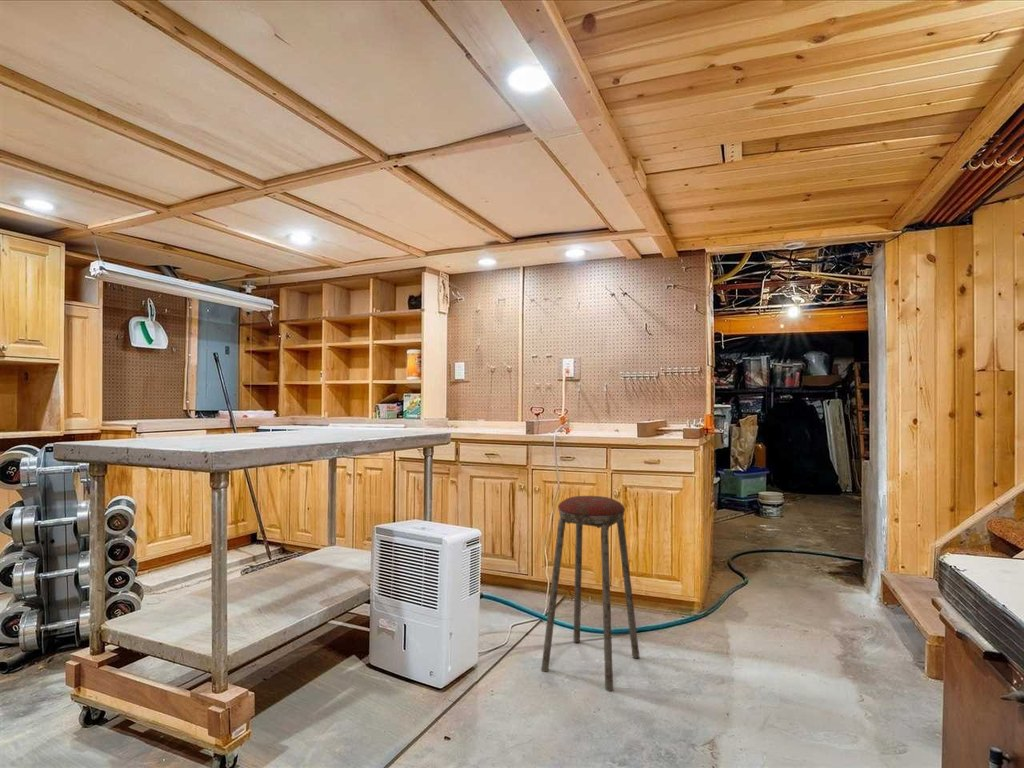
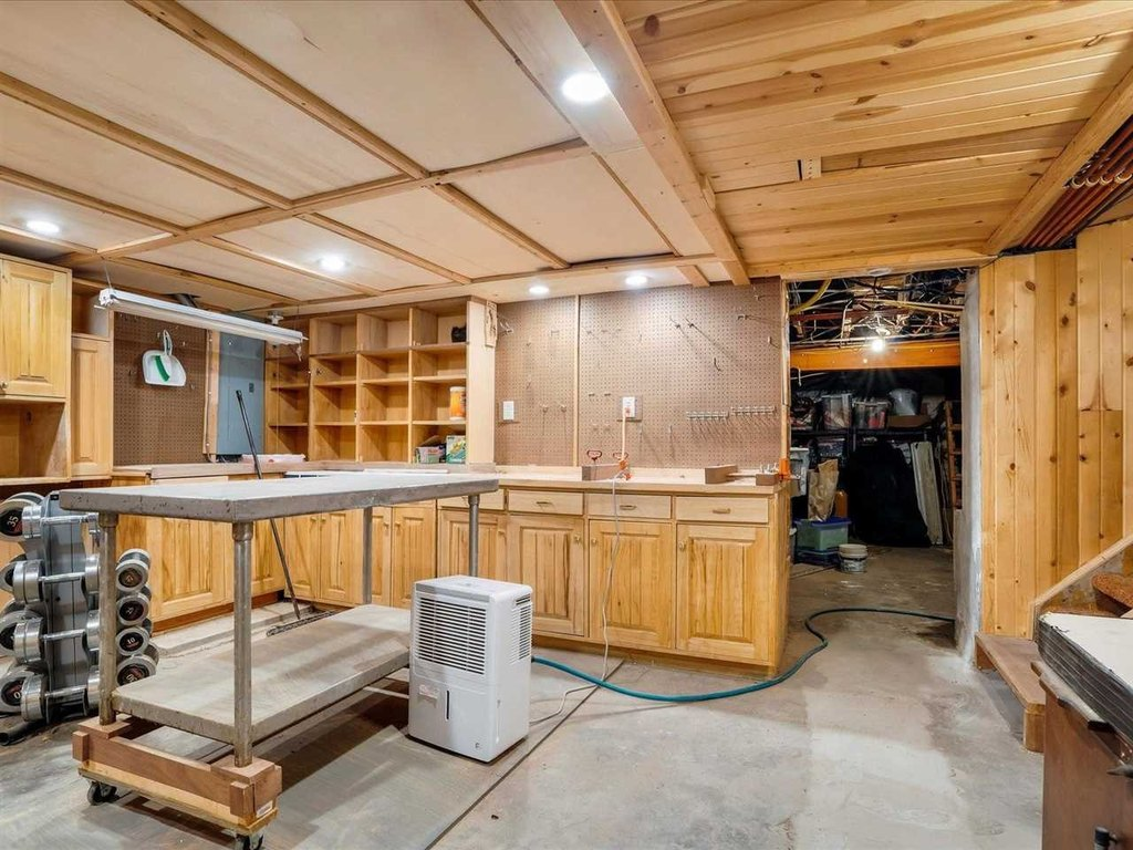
- music stool (580, 581)
